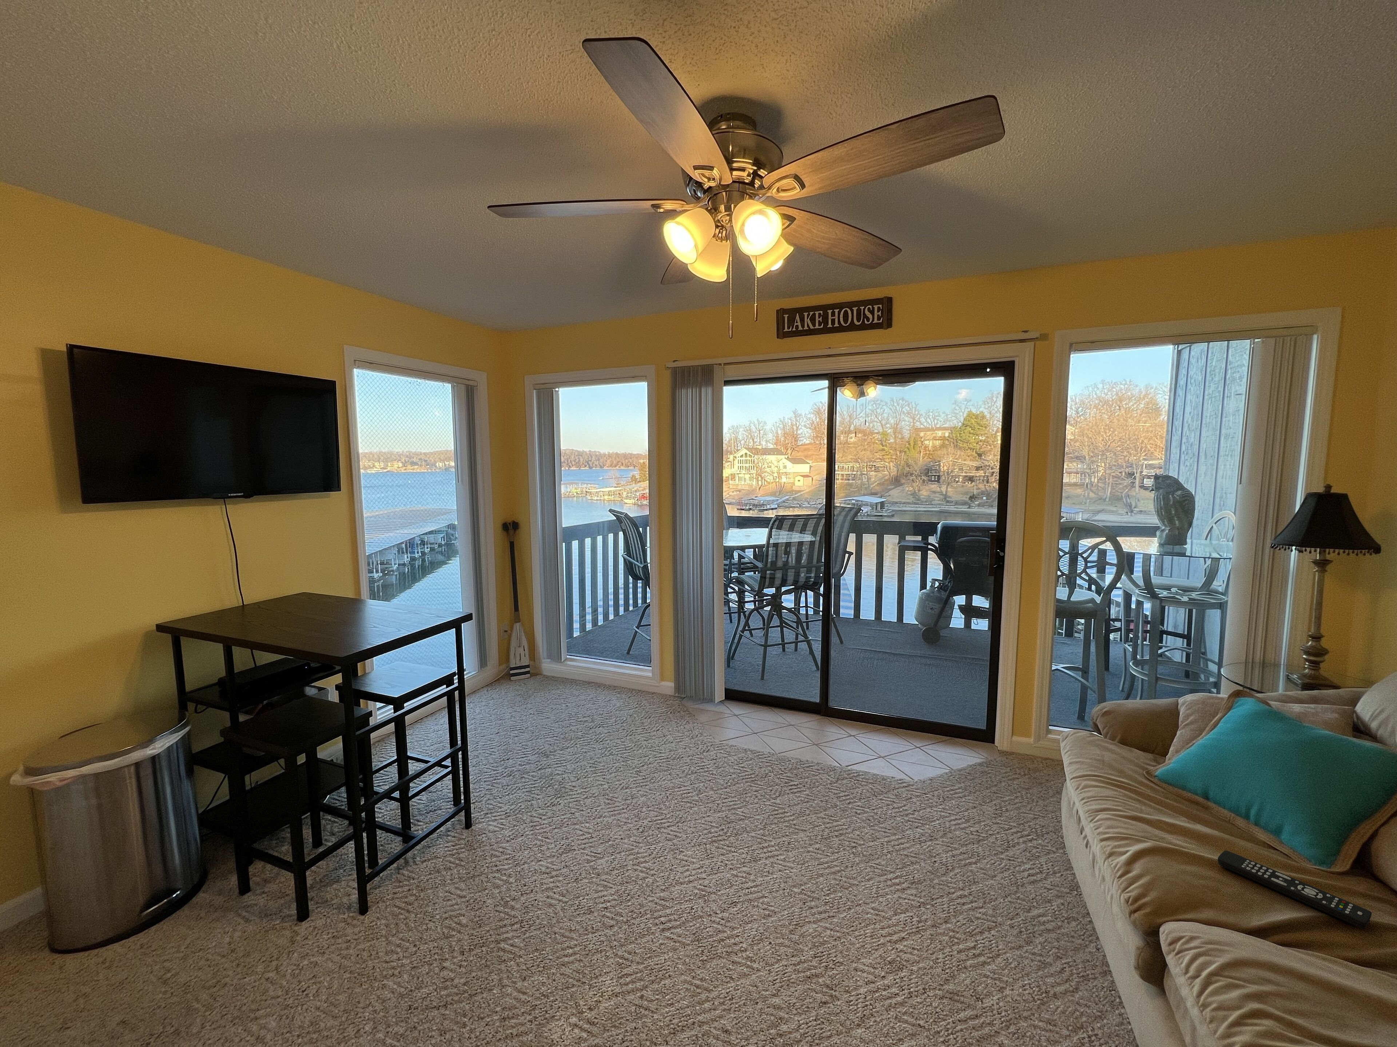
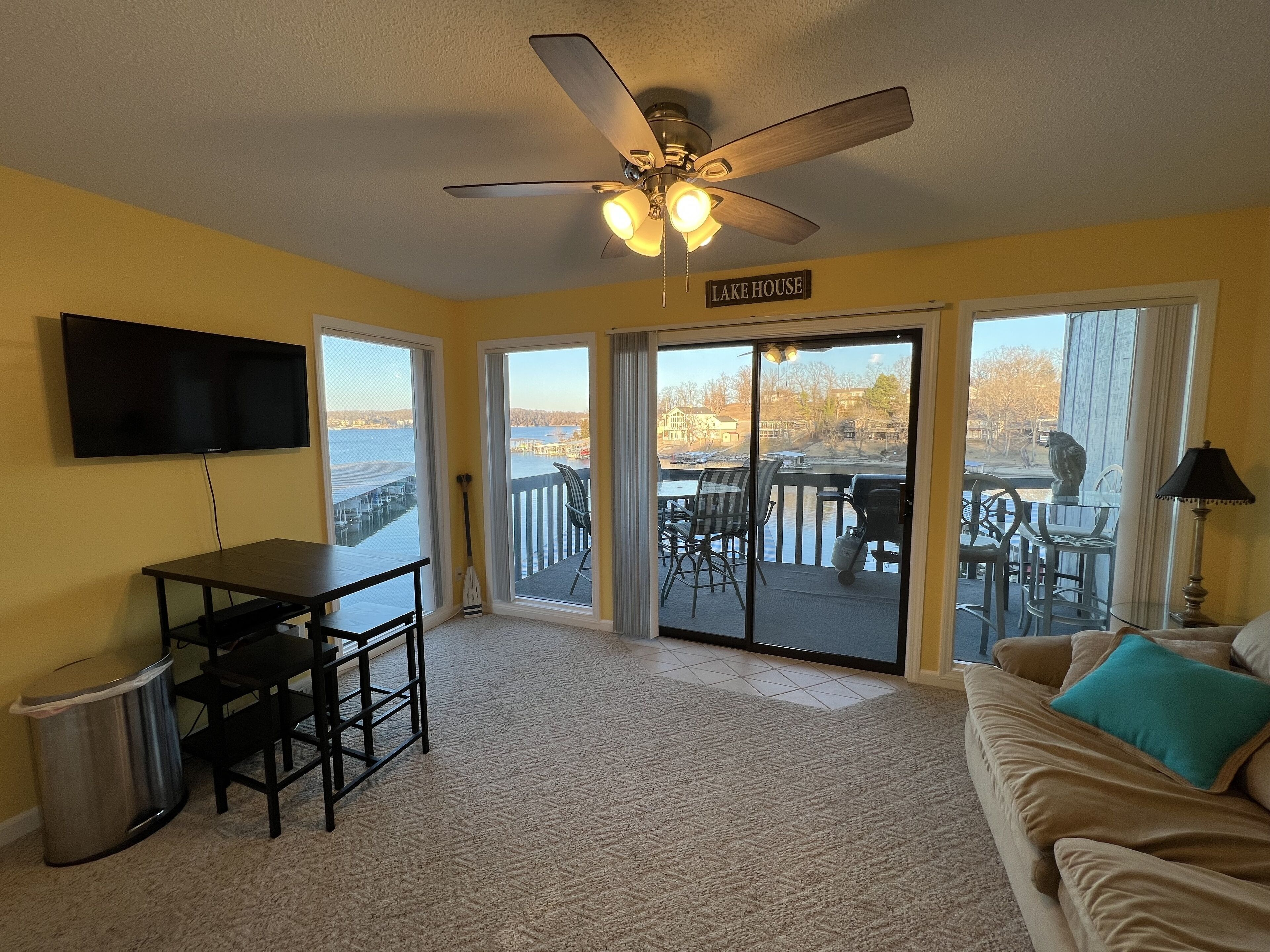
- remote control (1289, 888)
